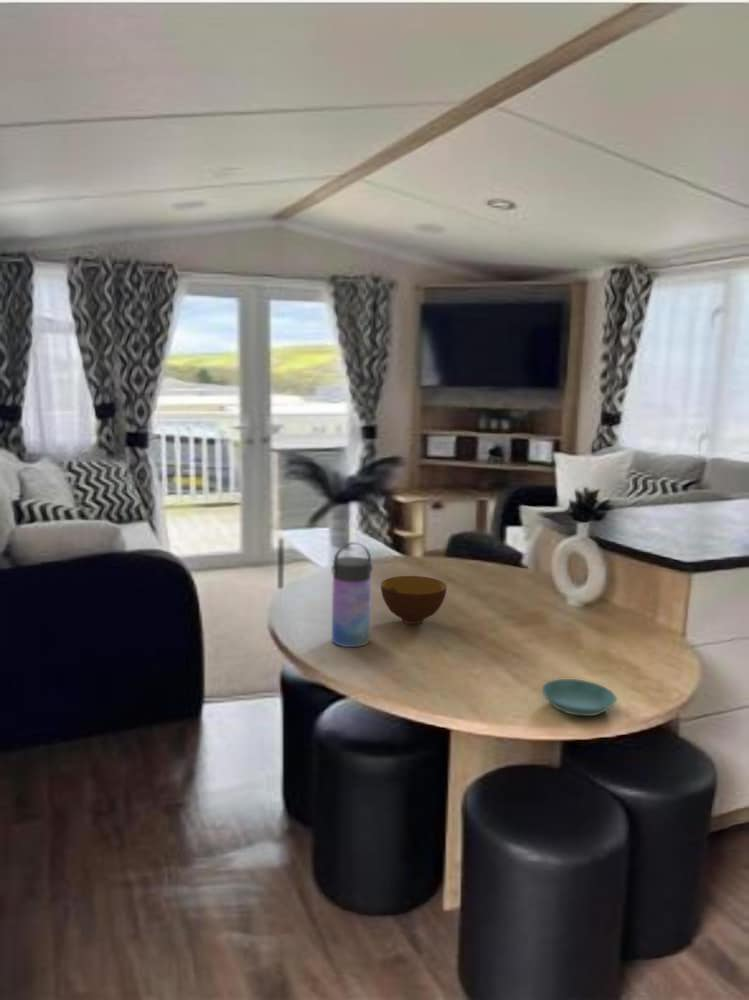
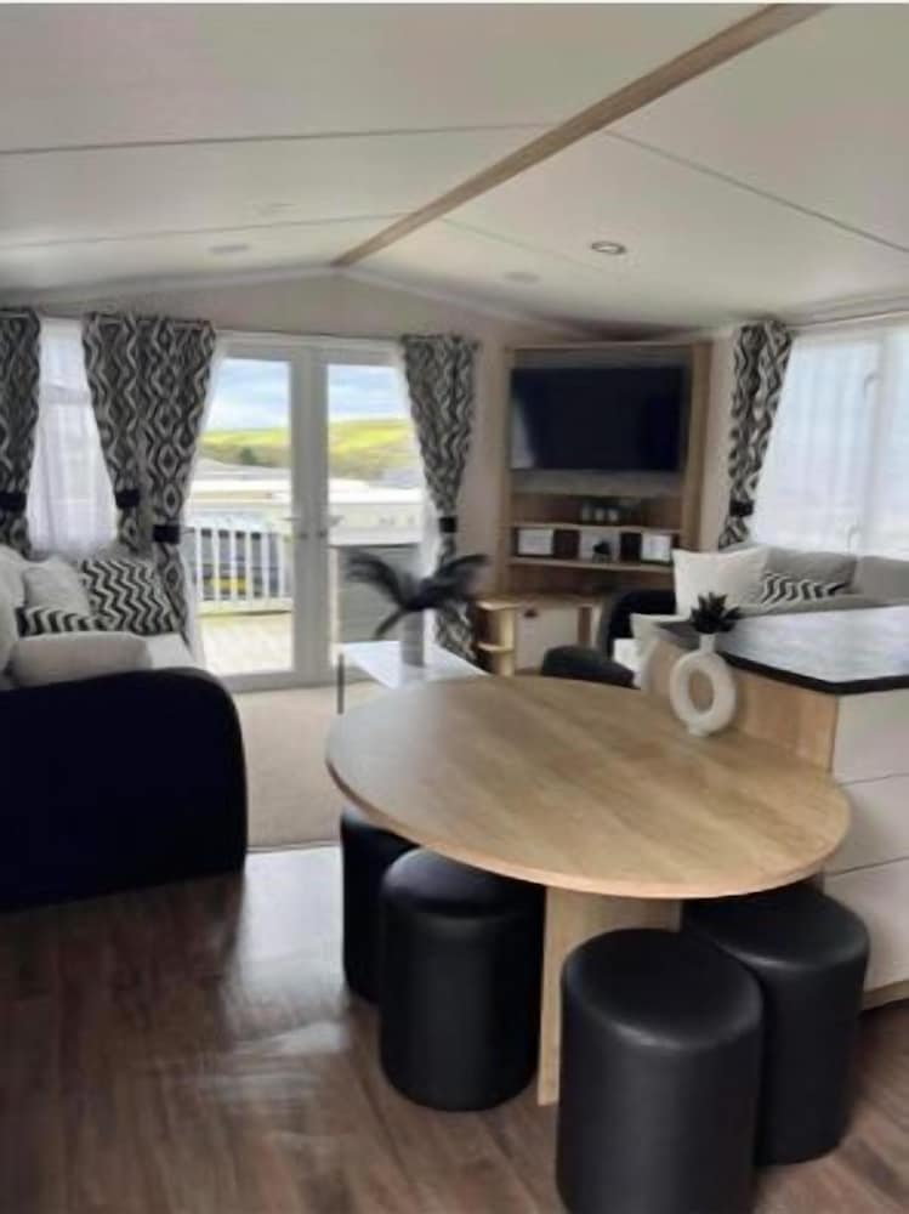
- saucer (578, 699)
- bowl (413, 602)
- water bottle (351, 592)
